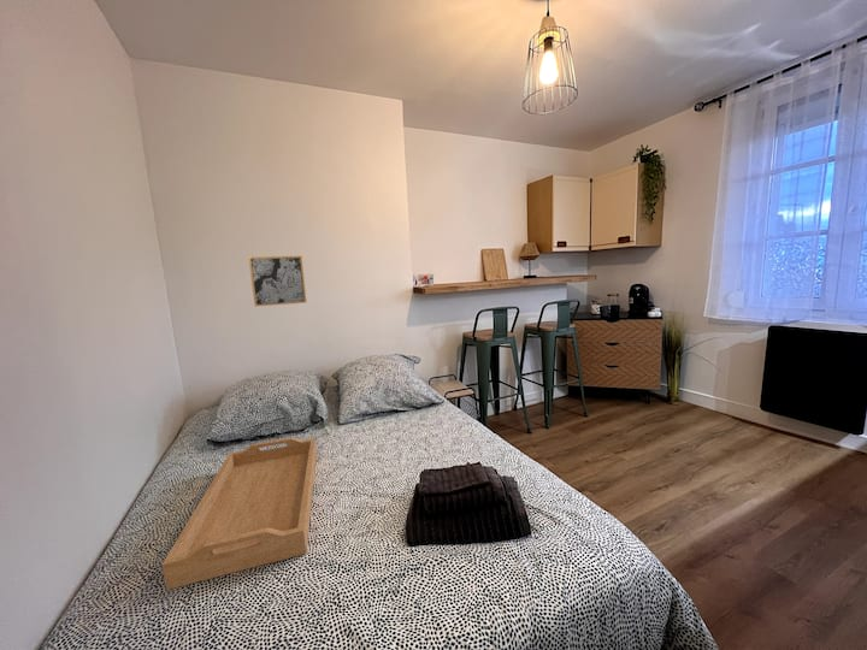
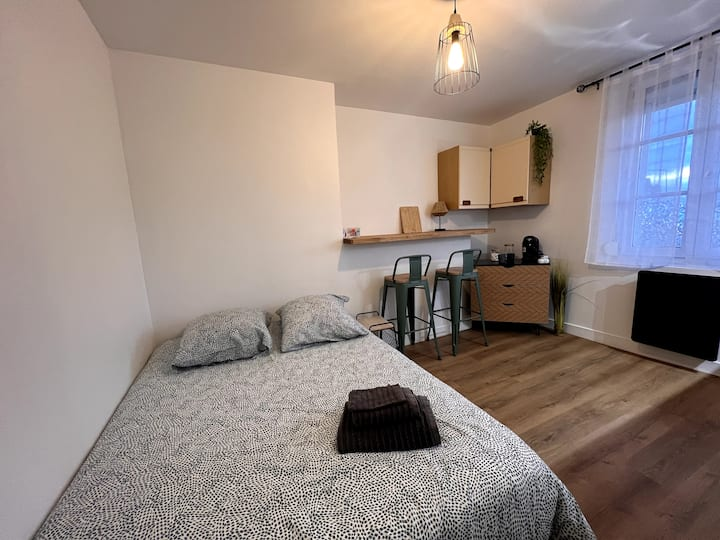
- wall art (278, 280)
- serving tray (260, 490)
